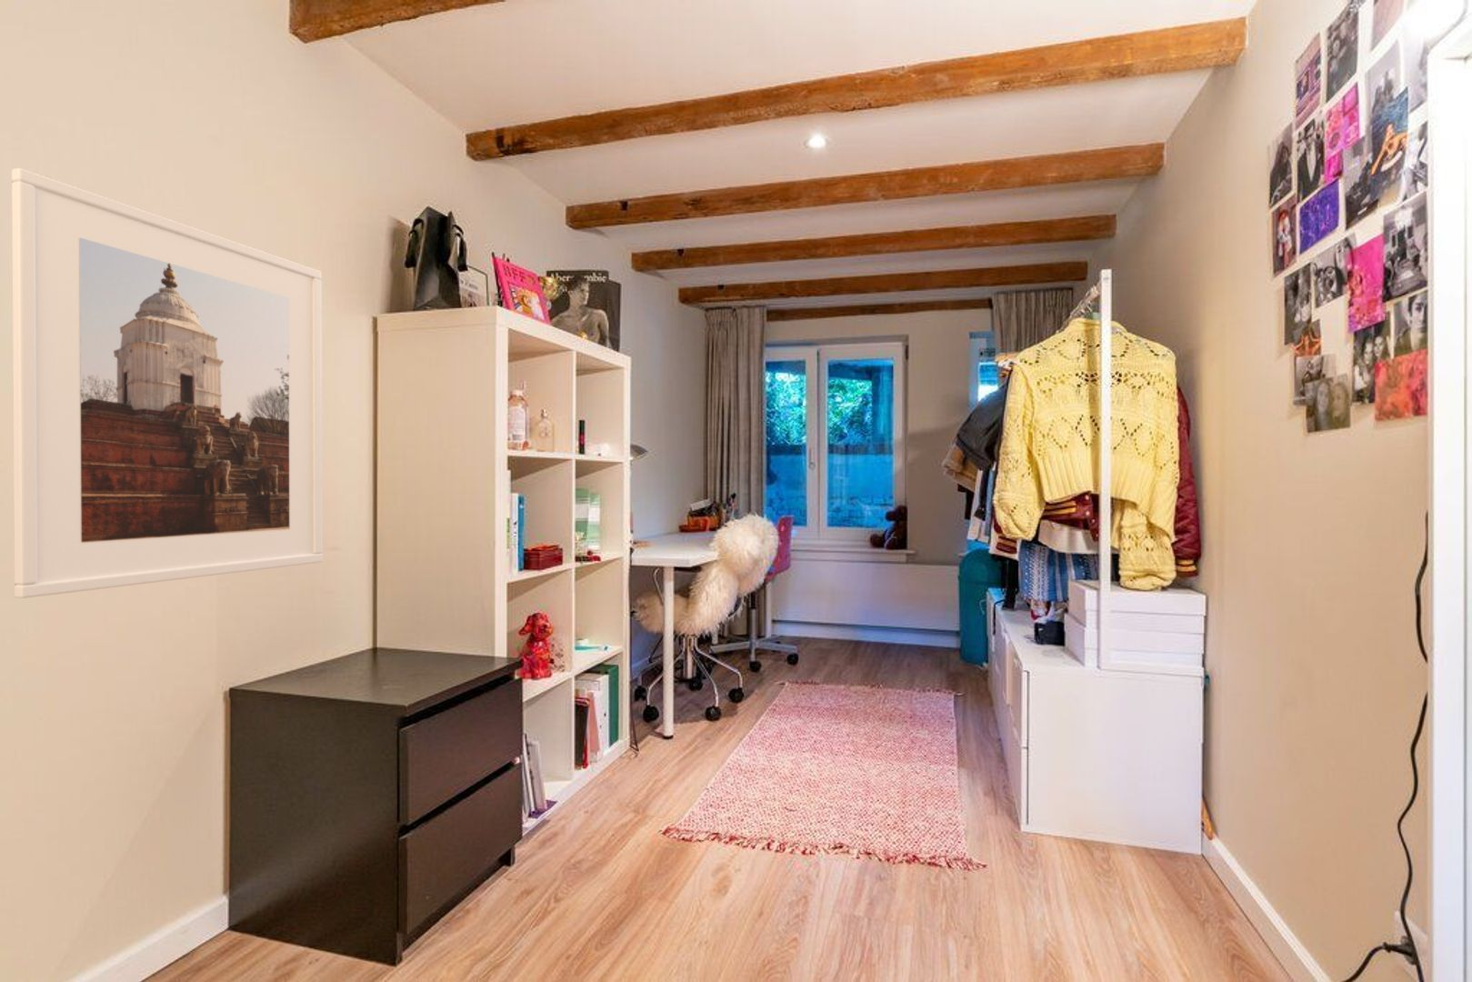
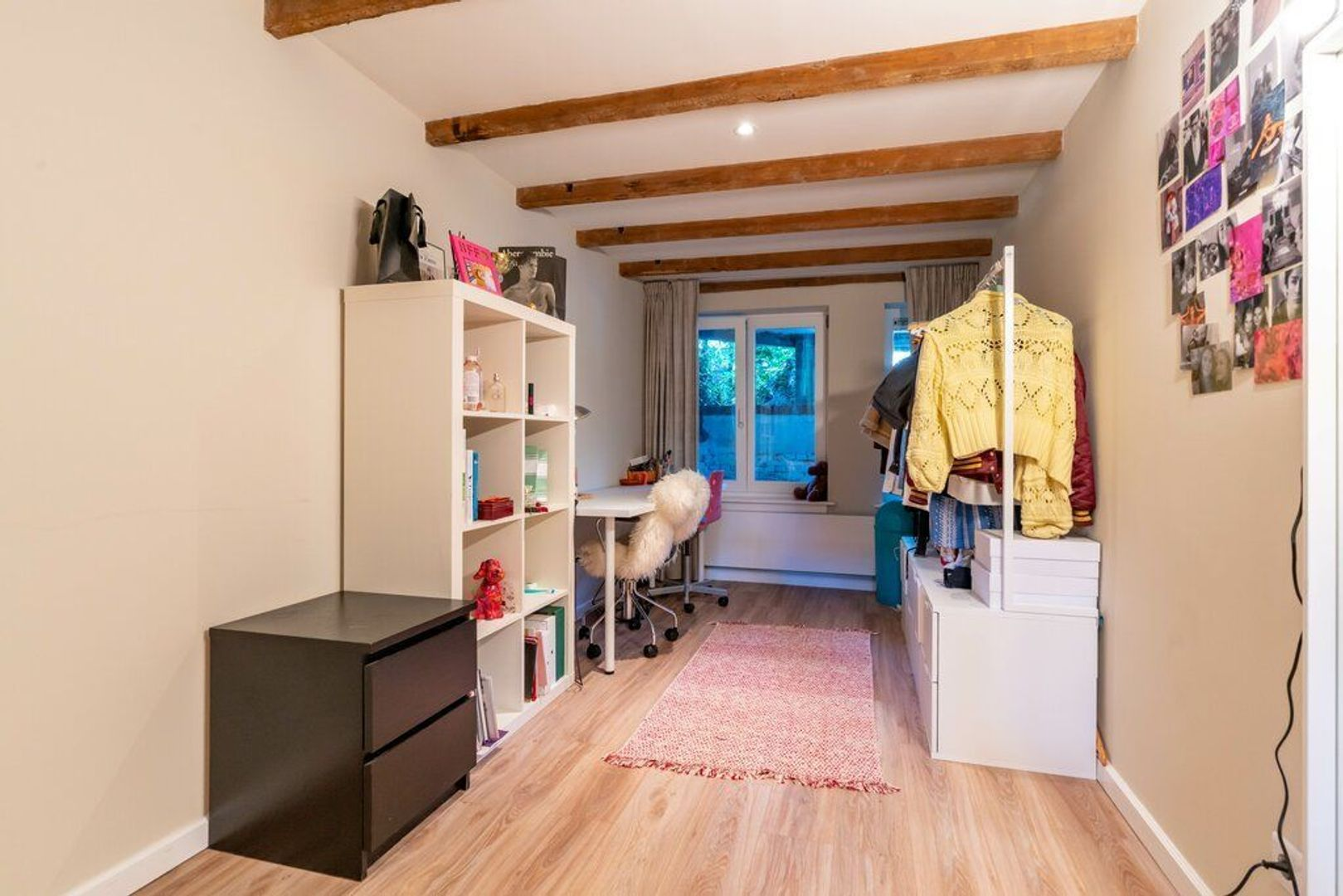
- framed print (196, 403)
